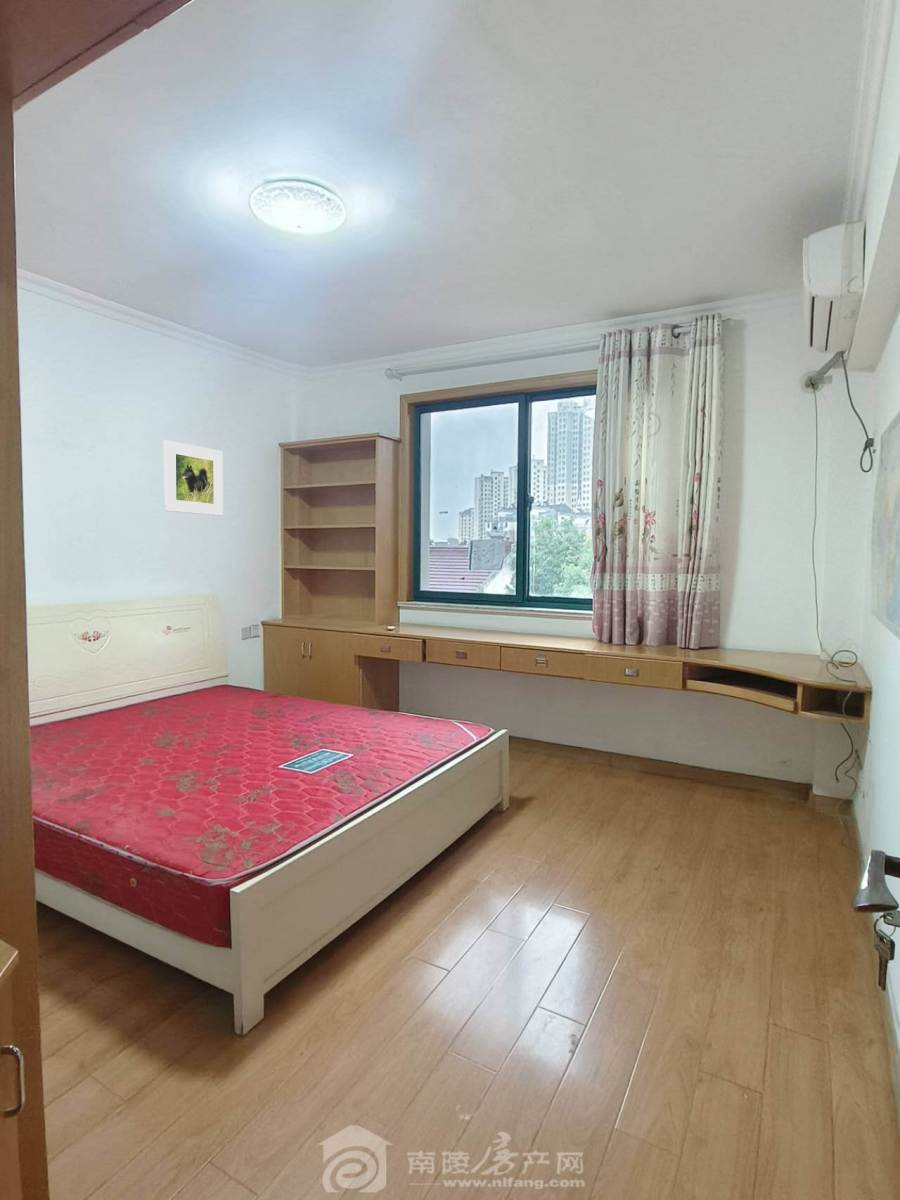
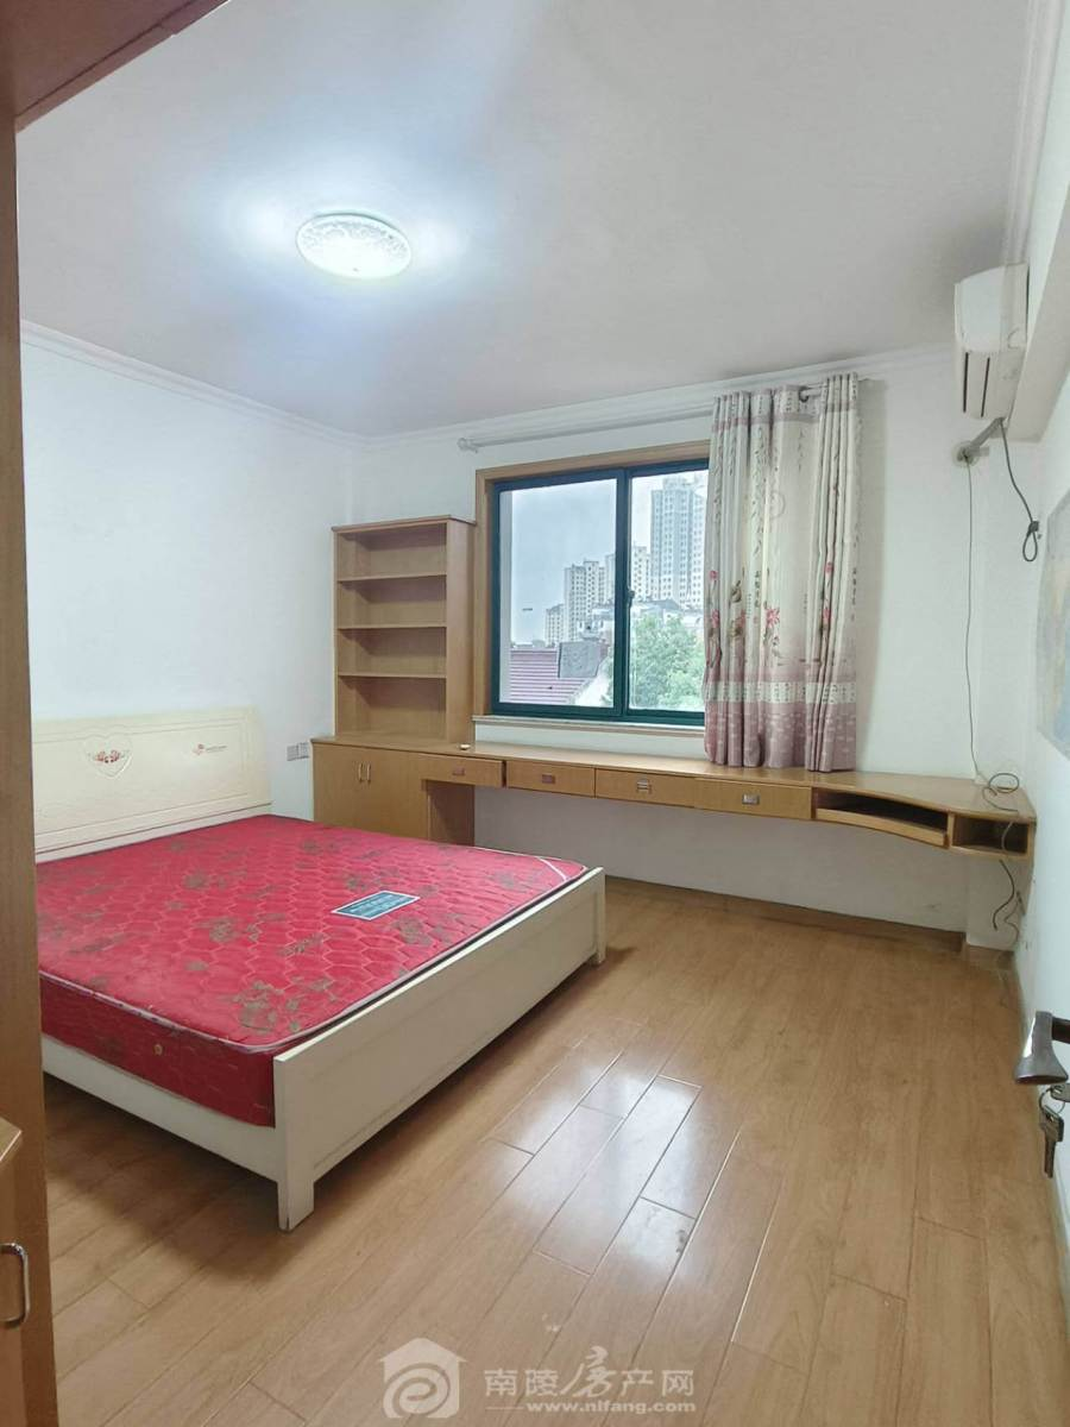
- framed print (194, 479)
